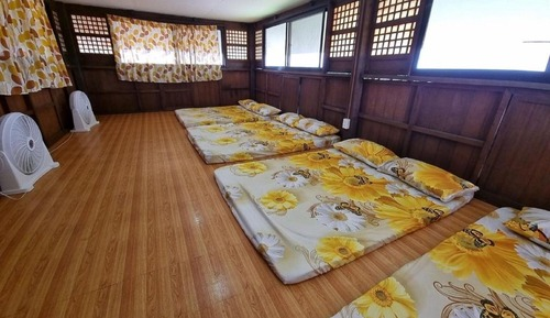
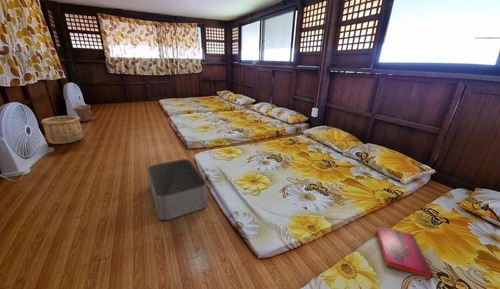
+ hardback book (400, 249)
+ wooden bucket (63, 129)
+ storage bin (176, 185)
+ plant pot (82, 112)
